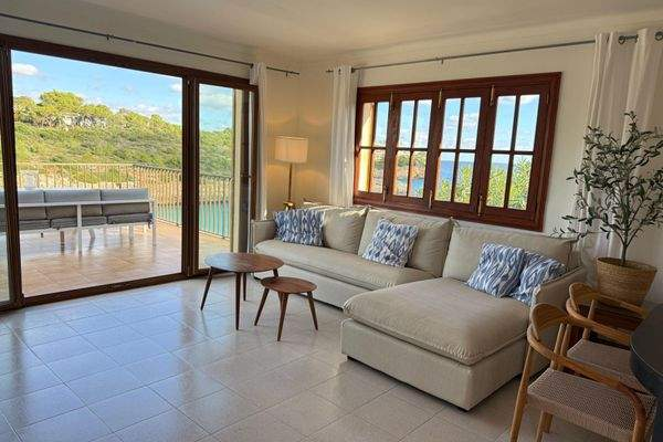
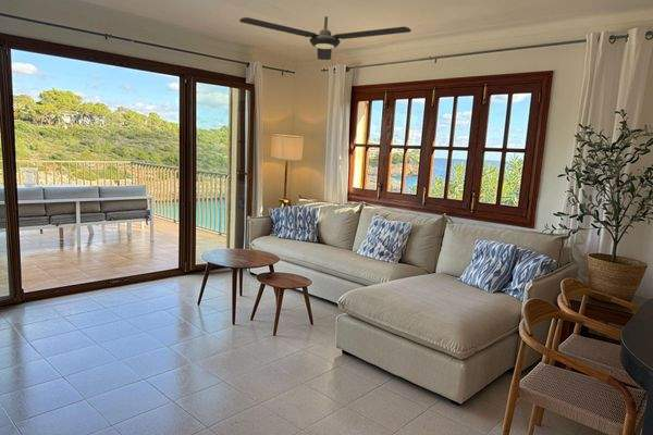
+ ceiling fan (324, 37)
